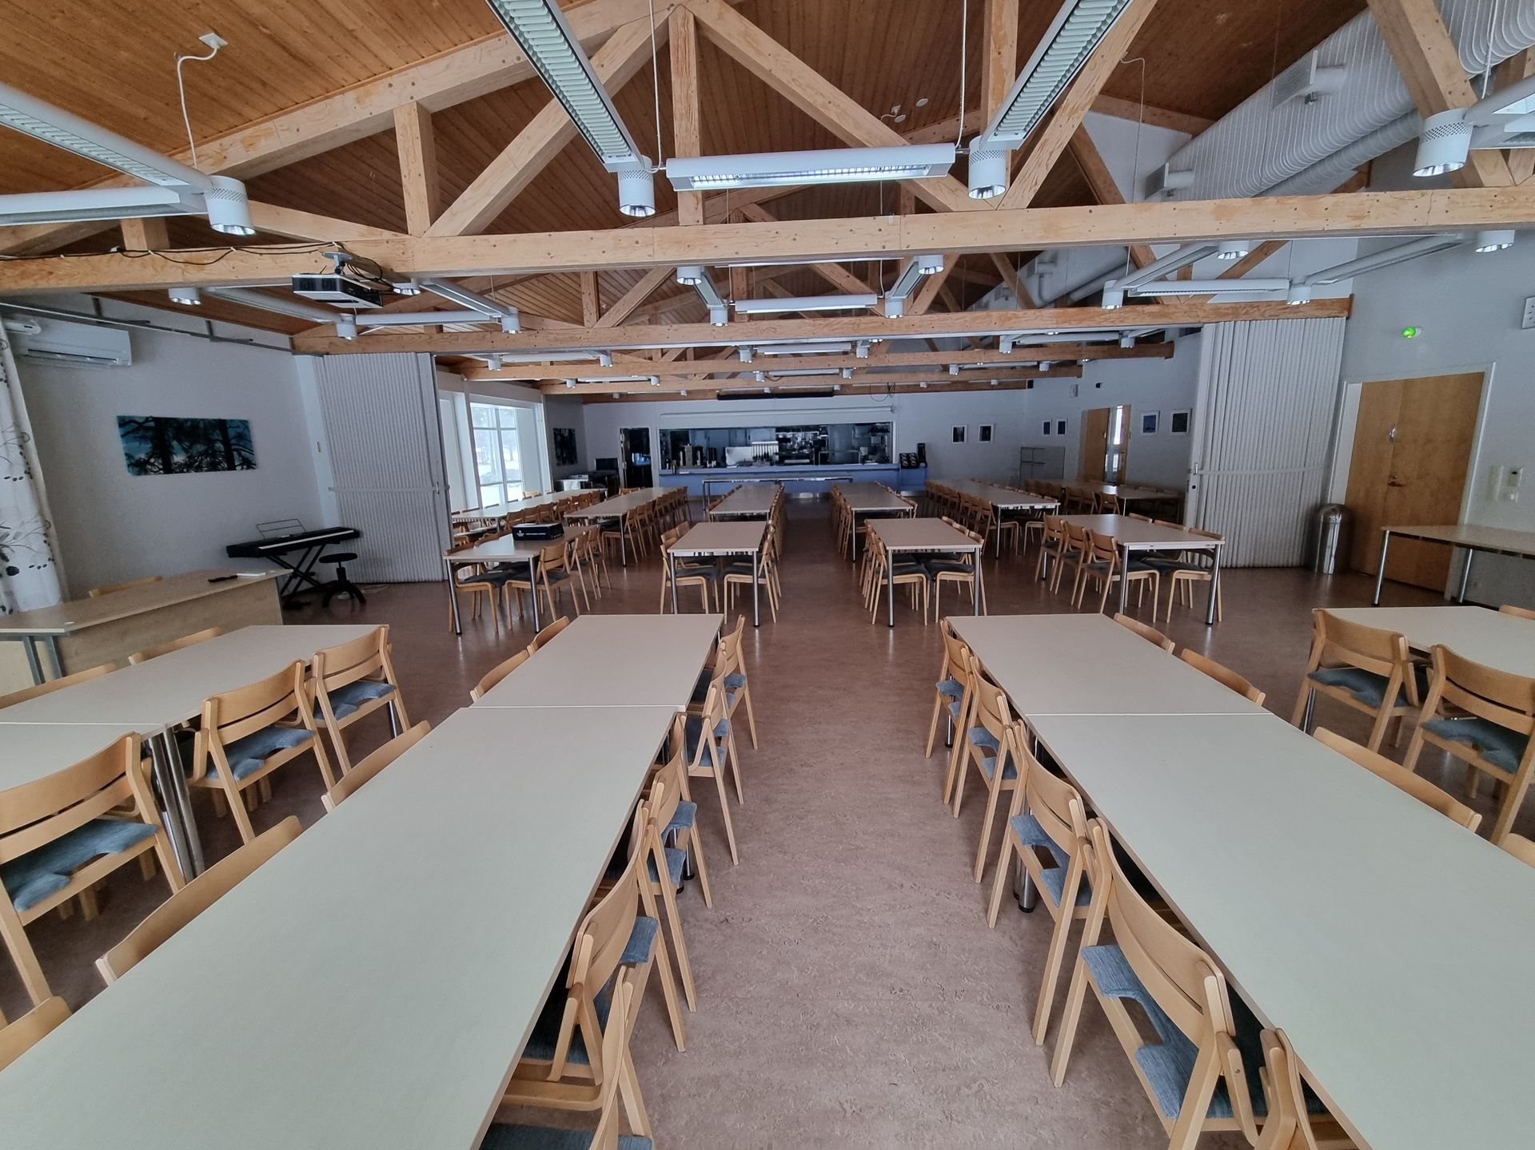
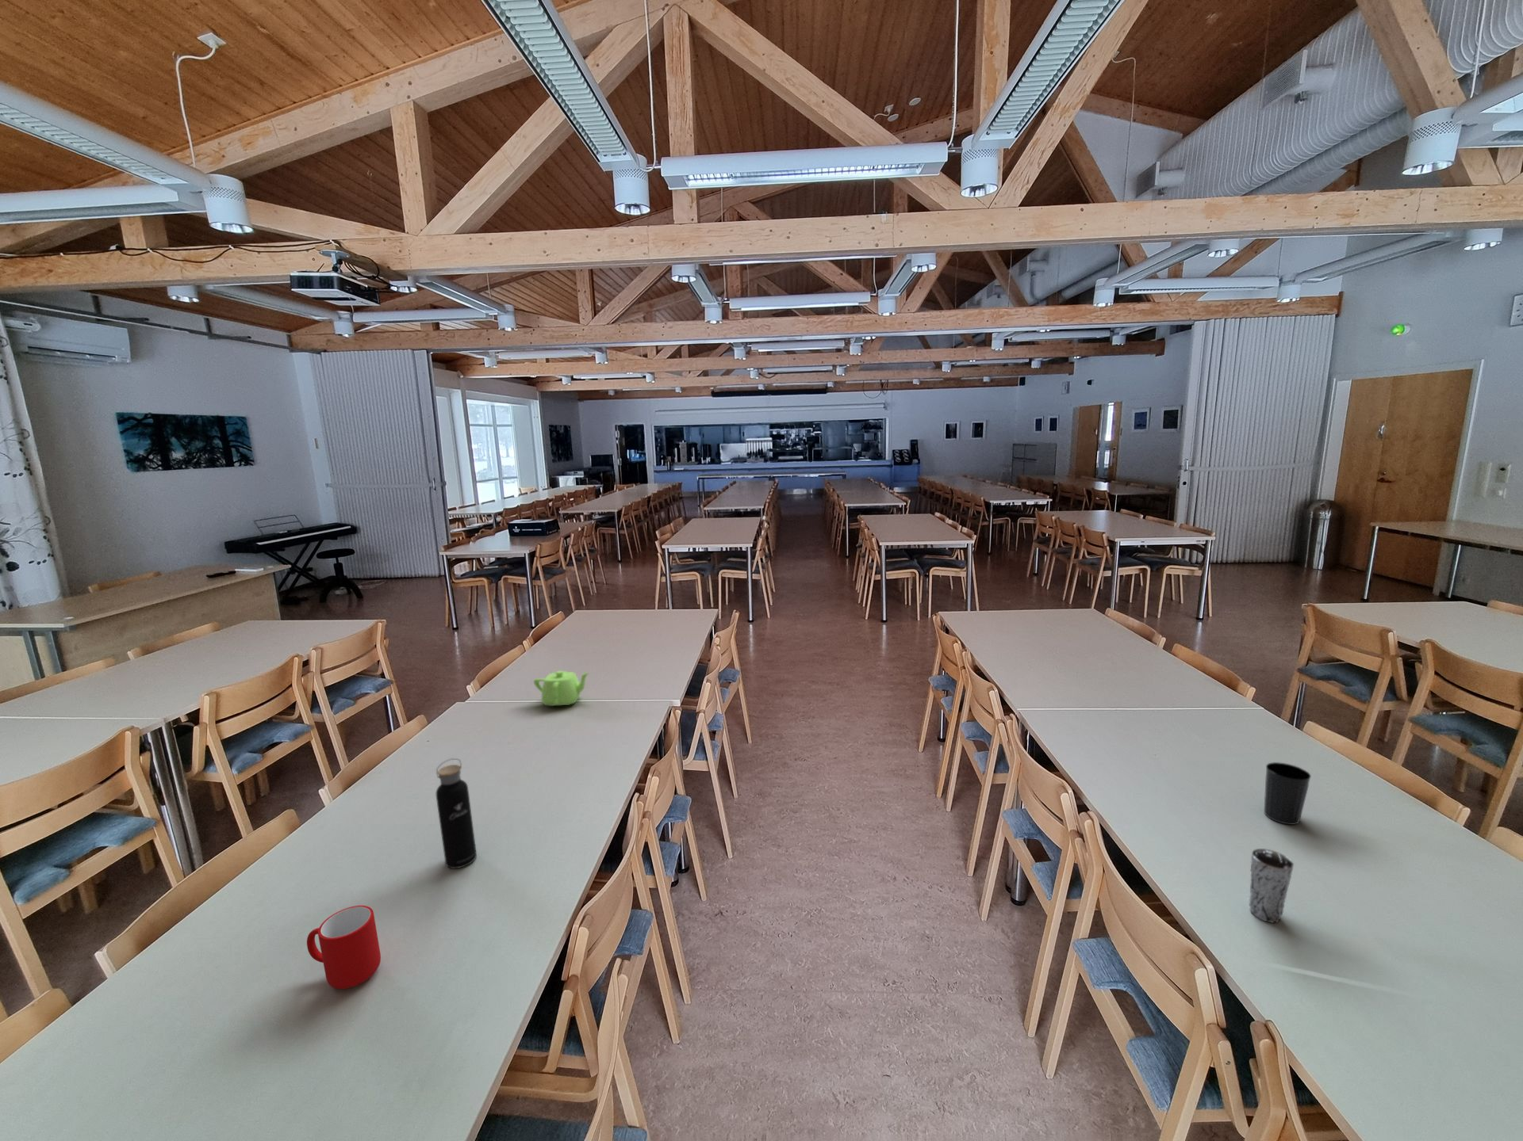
+ teapot (562, 687)
+ water bottle (455, 810)
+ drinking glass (1269, 887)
+ cup (1284, 793)
+ cup (341, 947)
